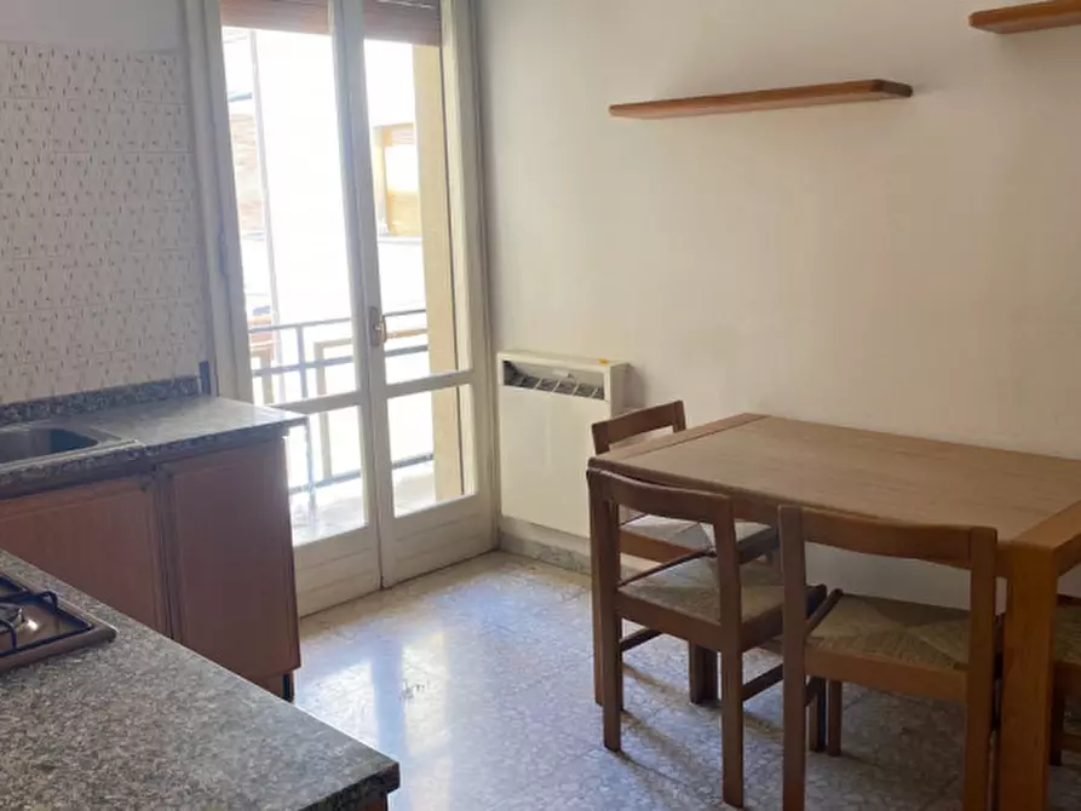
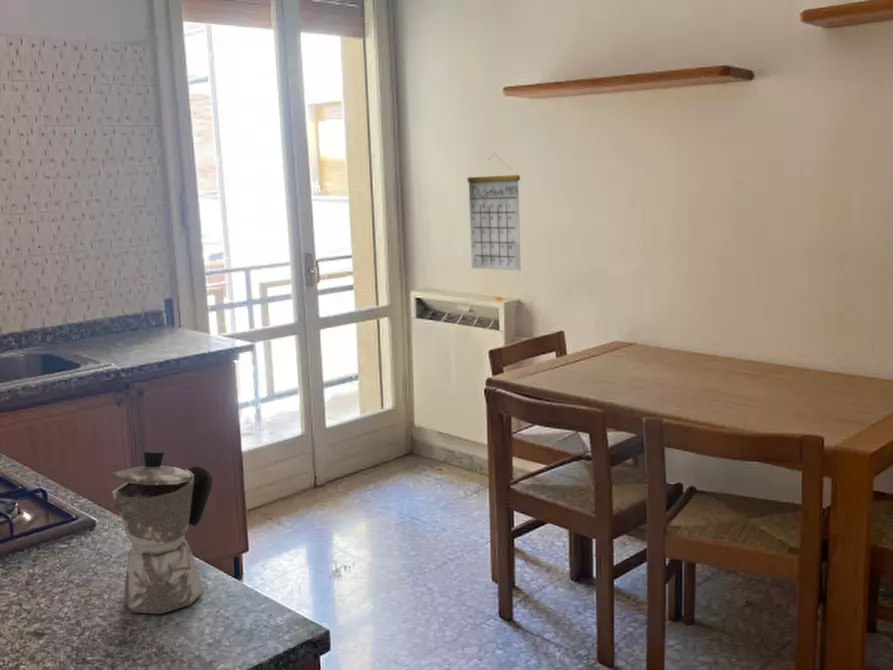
+ calendar (494, 212)
+ moka pot (165, 521)
